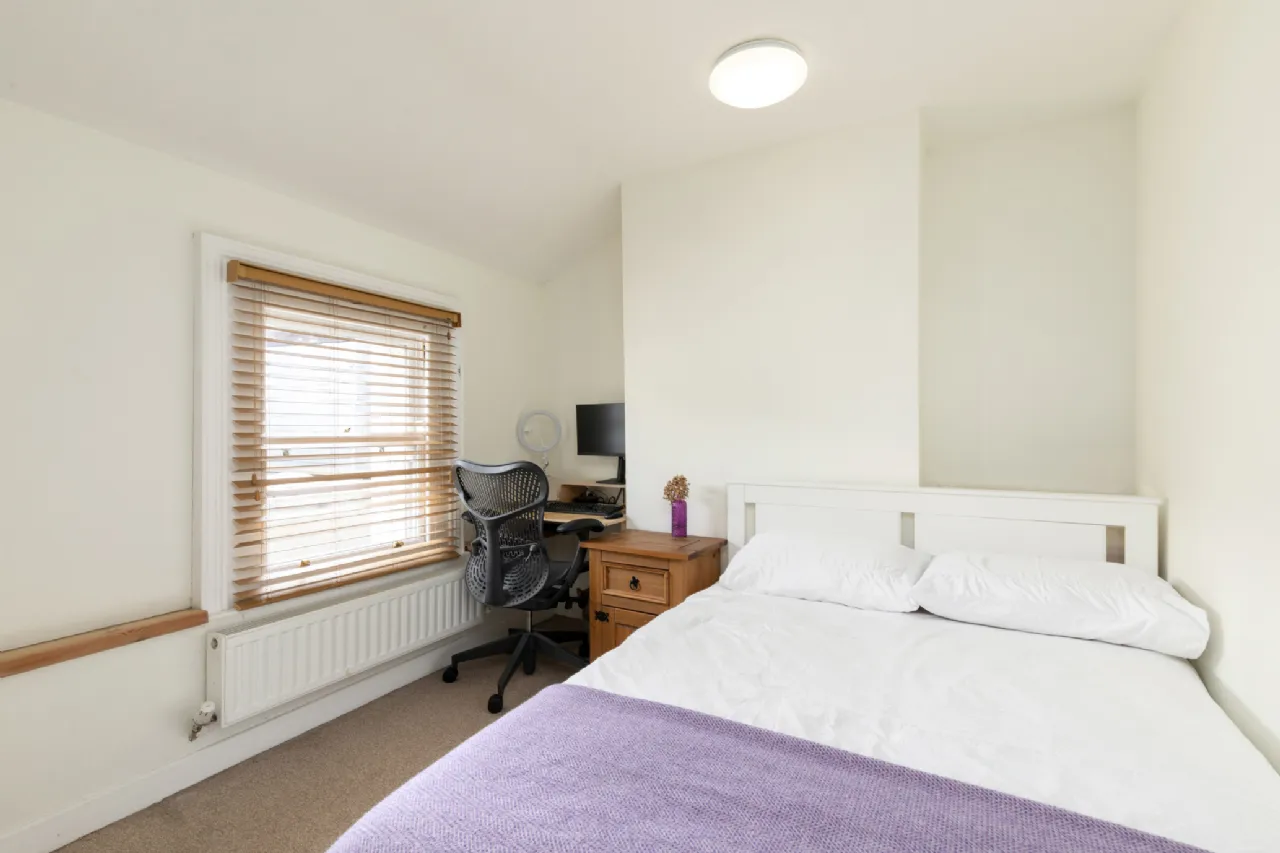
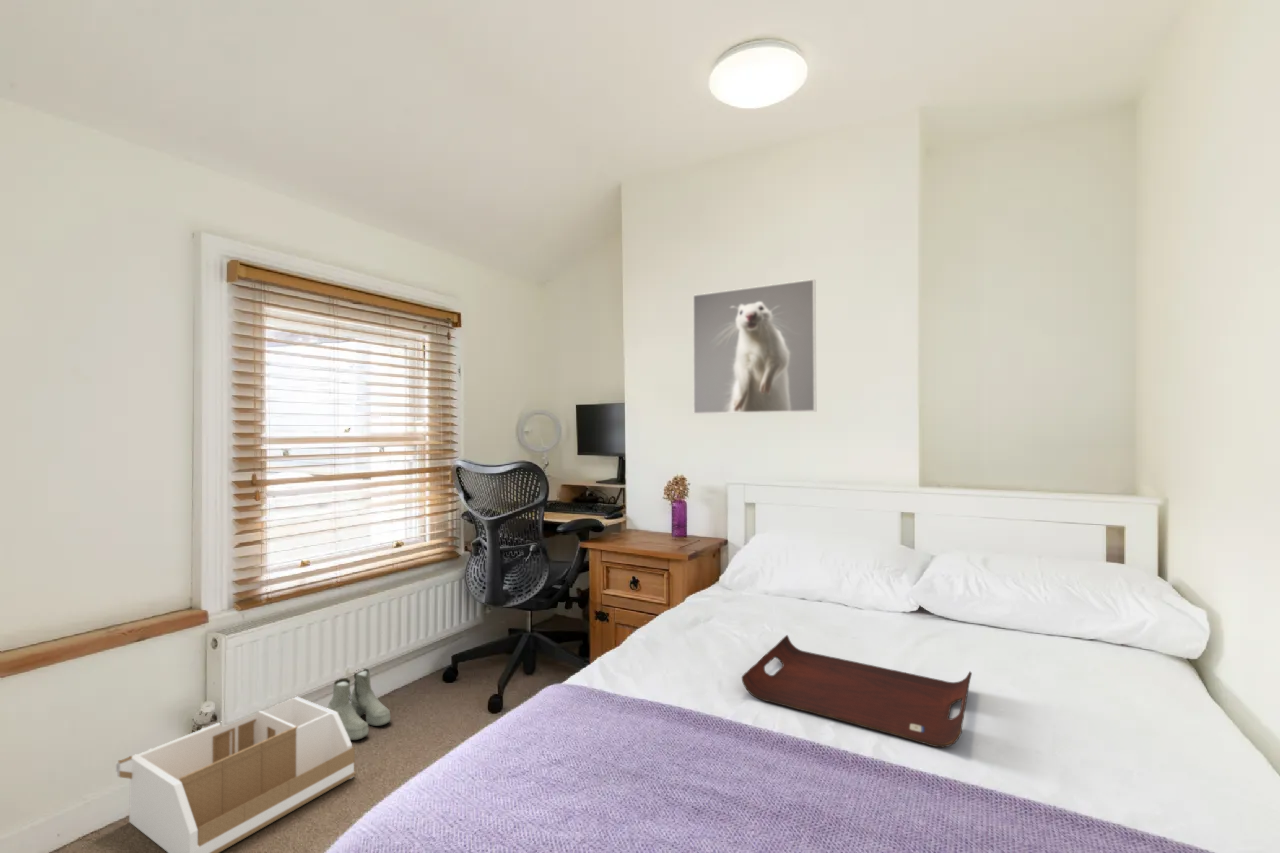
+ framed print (751, 350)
+ serving tray (857, 682)
+ storage bin (243, 769)
+ boots (359, 701)
